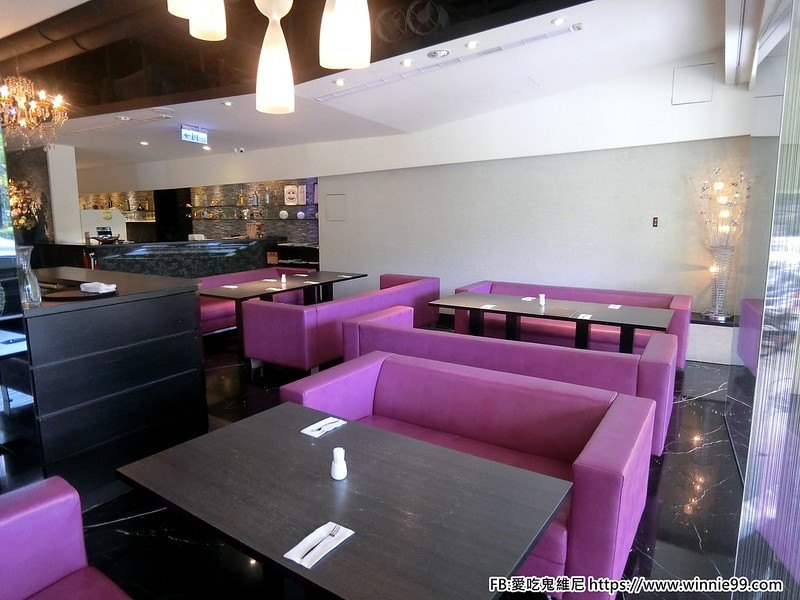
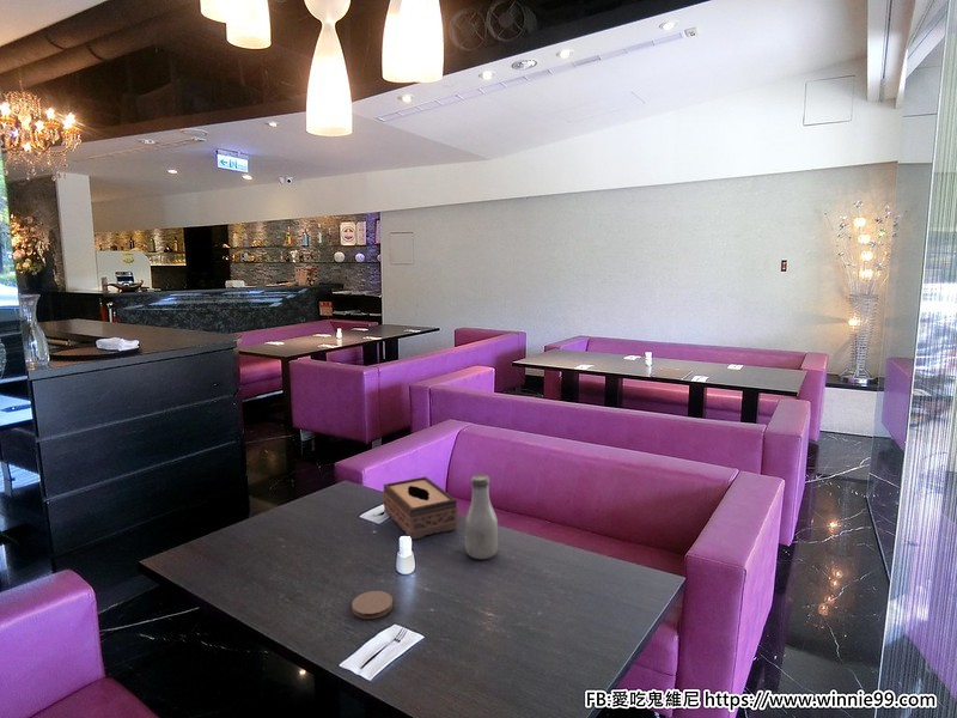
+ tissue box (419, 505)
+ coaster (372, 604)
+ bottle (481, 515)
